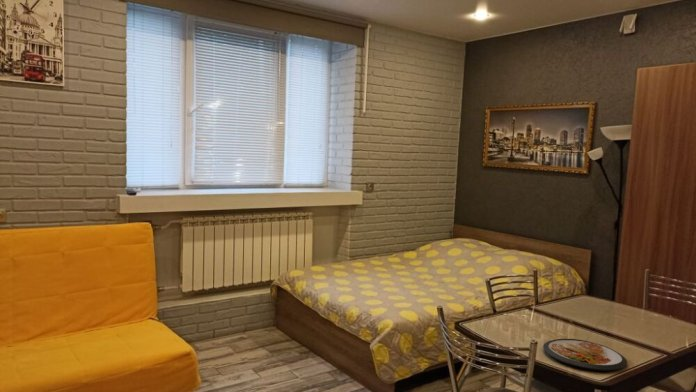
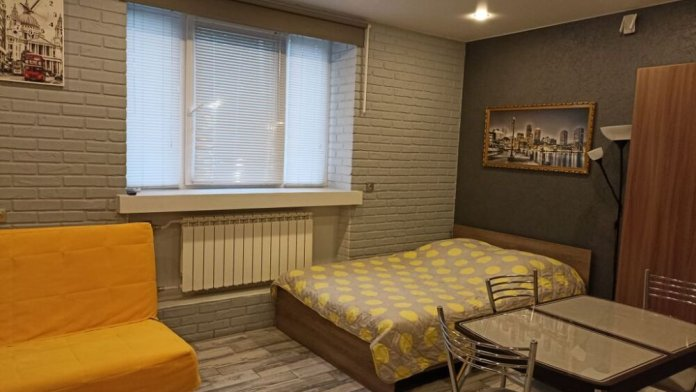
- dish (584, 351)
